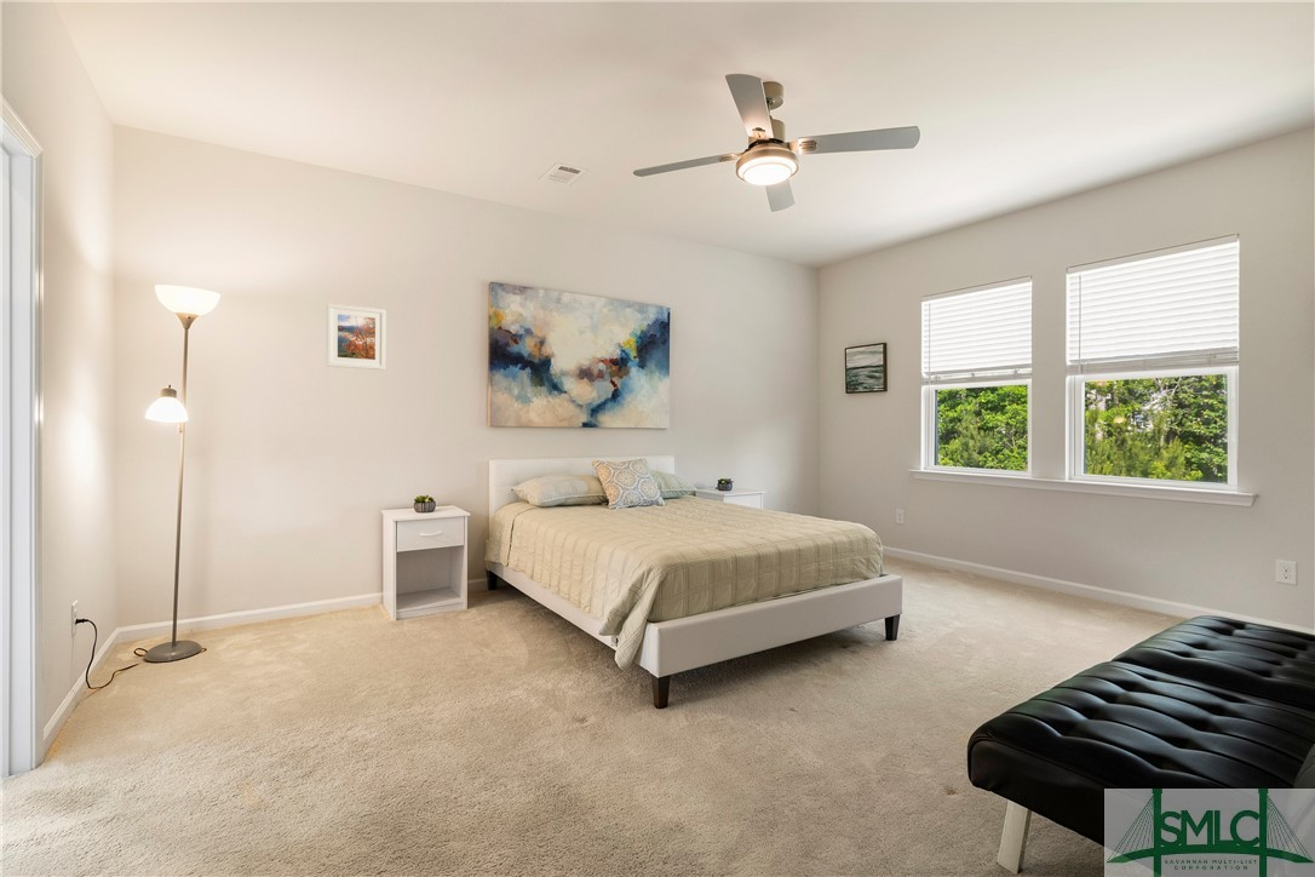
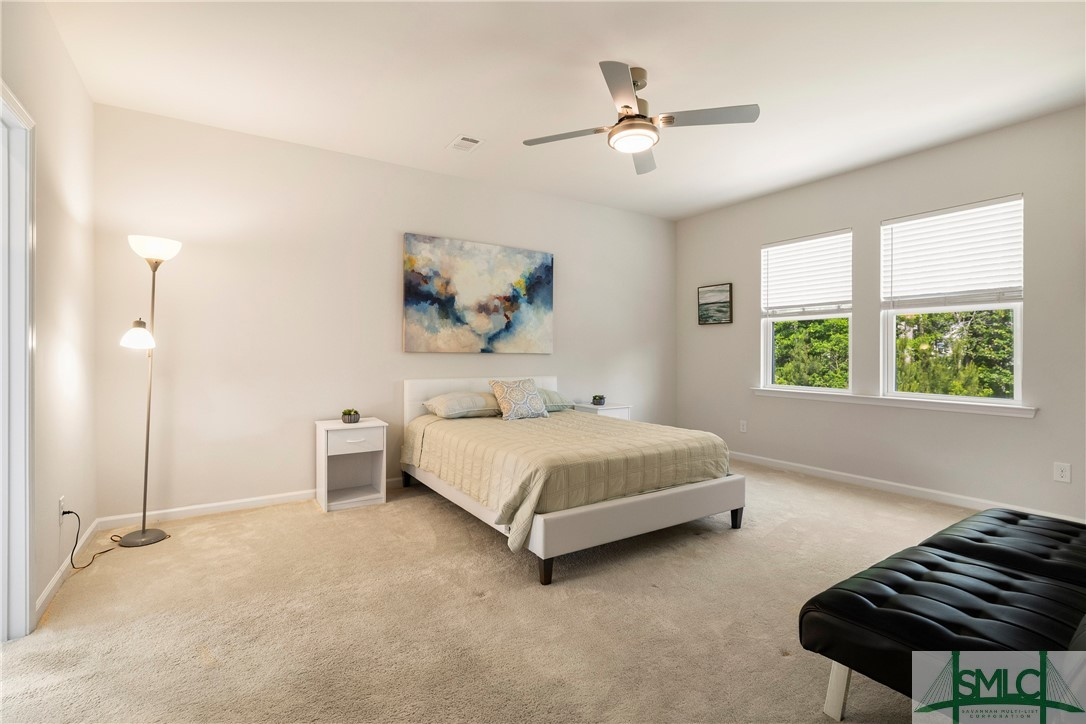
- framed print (356, 337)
